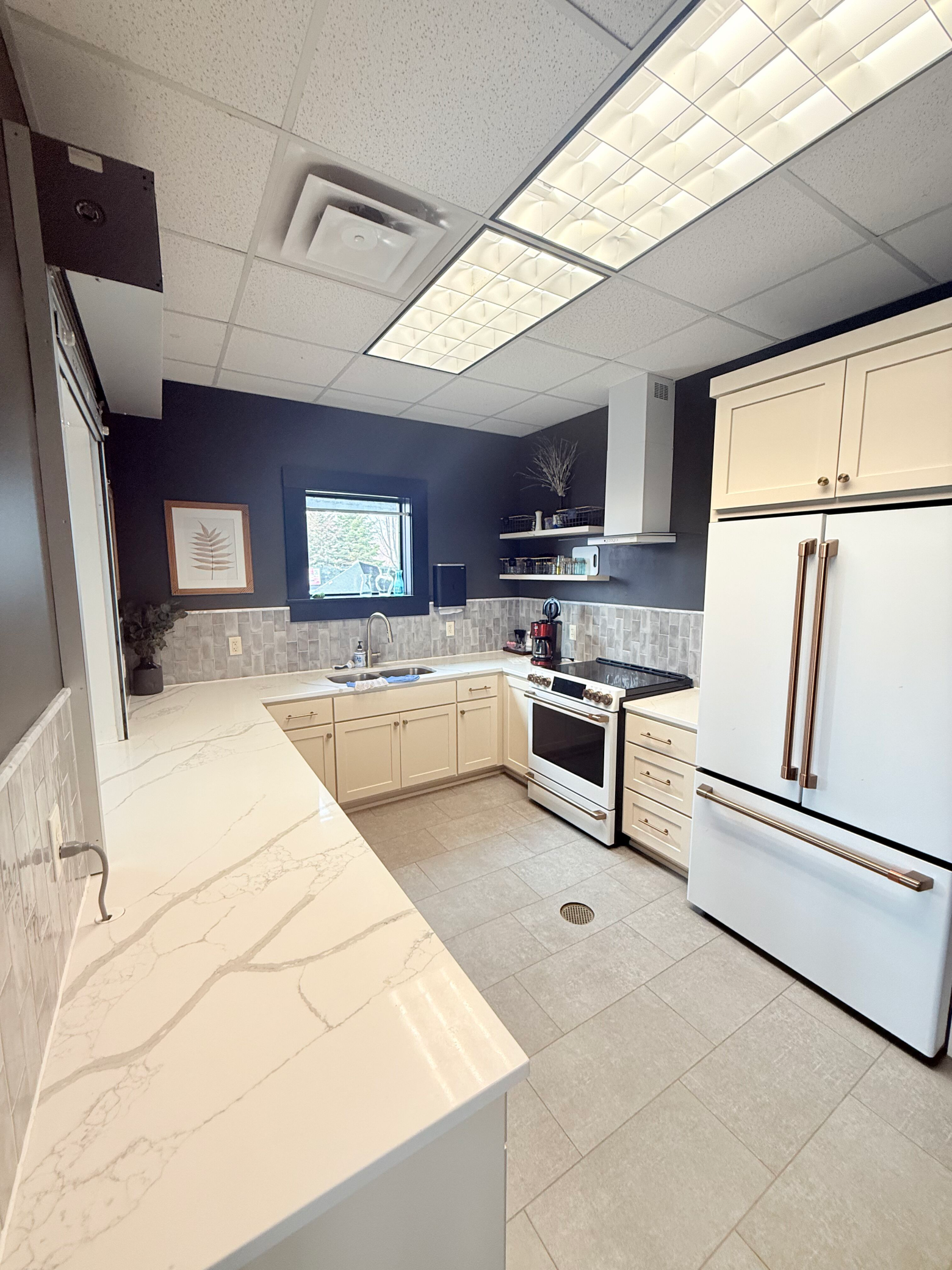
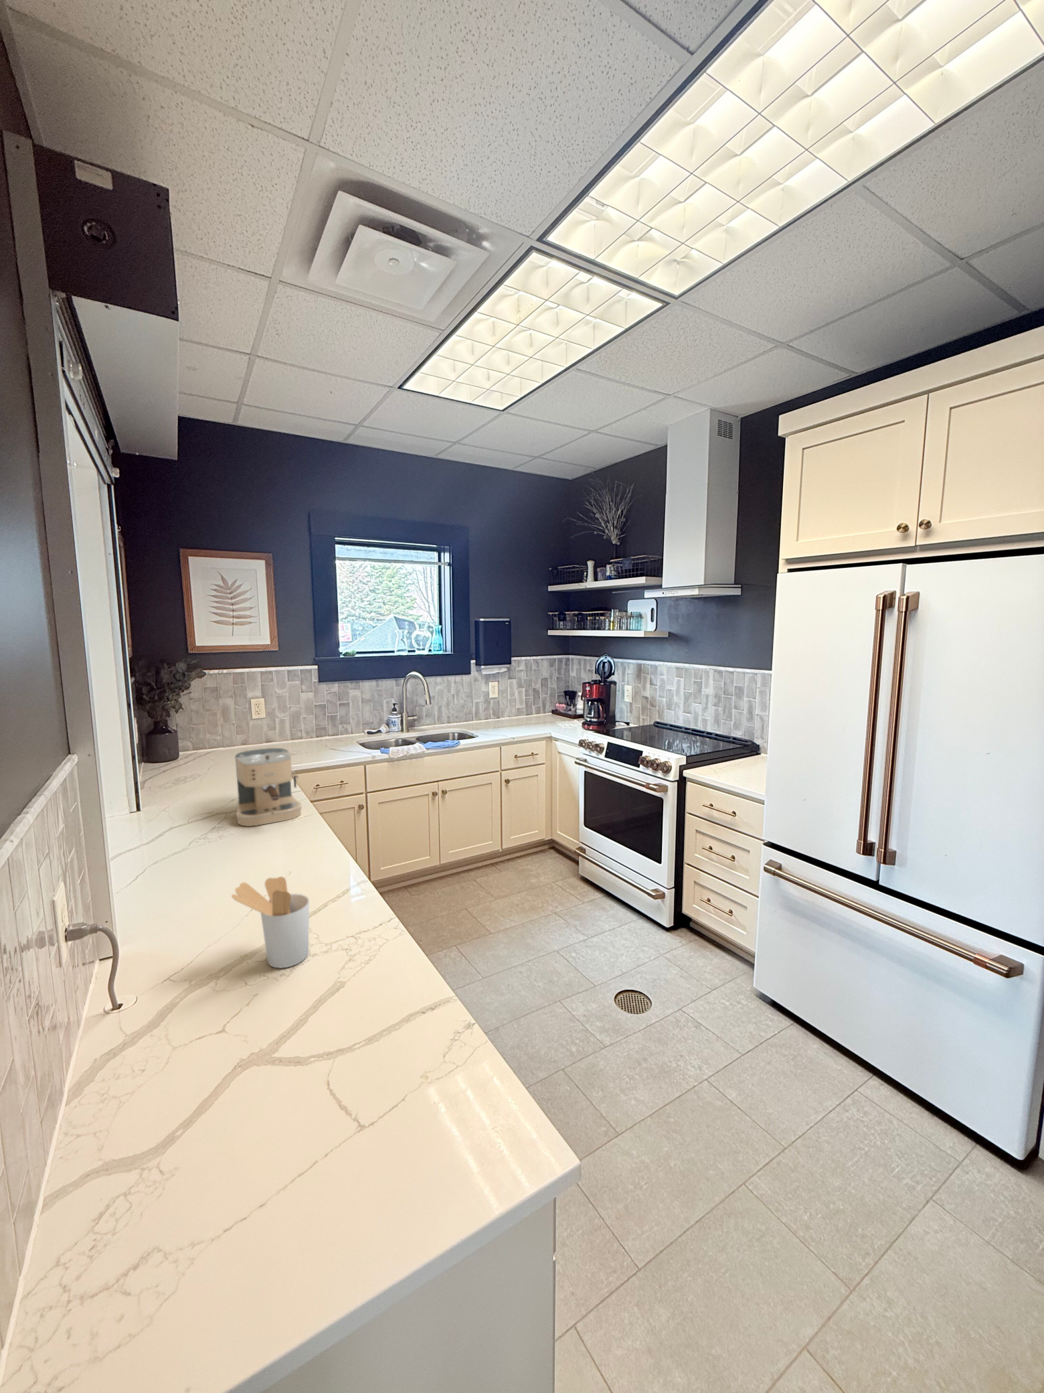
+ coffee maker (266, 784)
+ utensil holder (272, 920)
